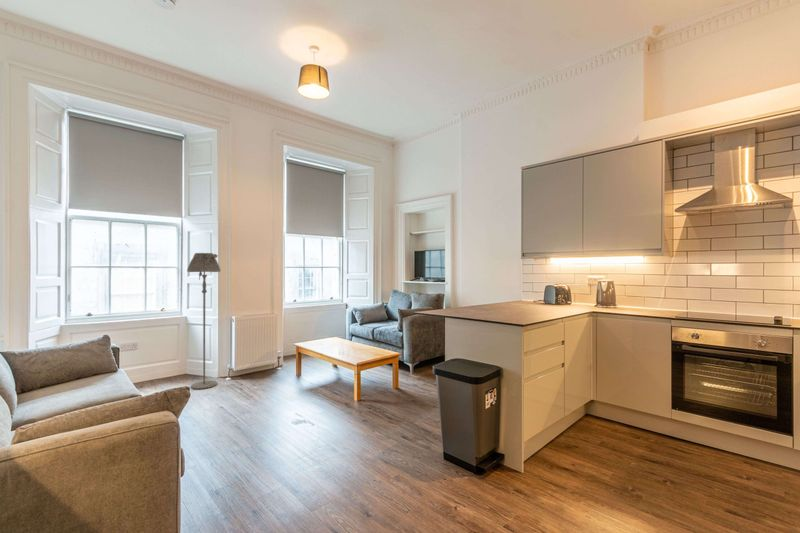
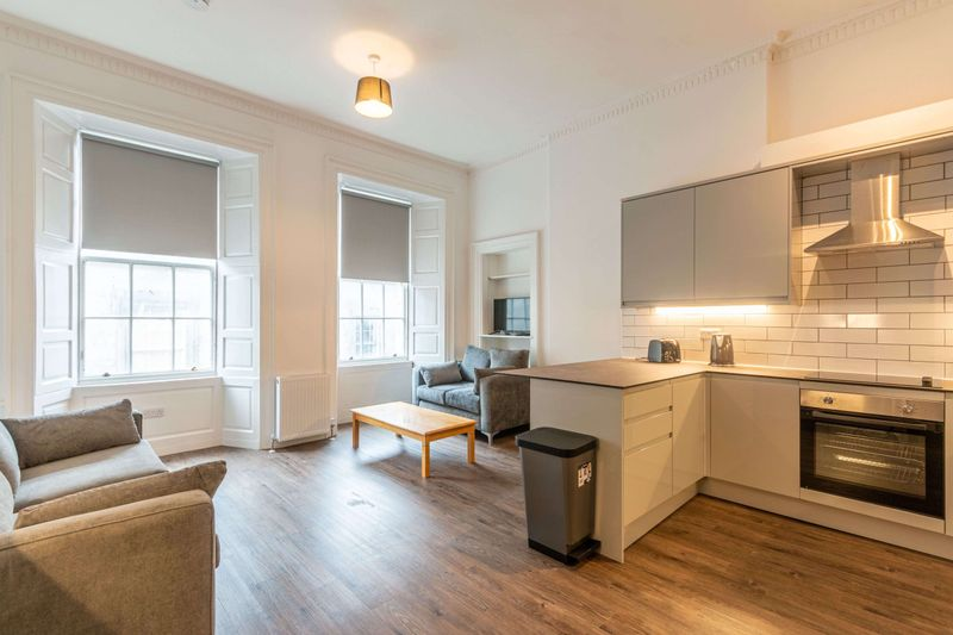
- floor lamp (204, 319)
